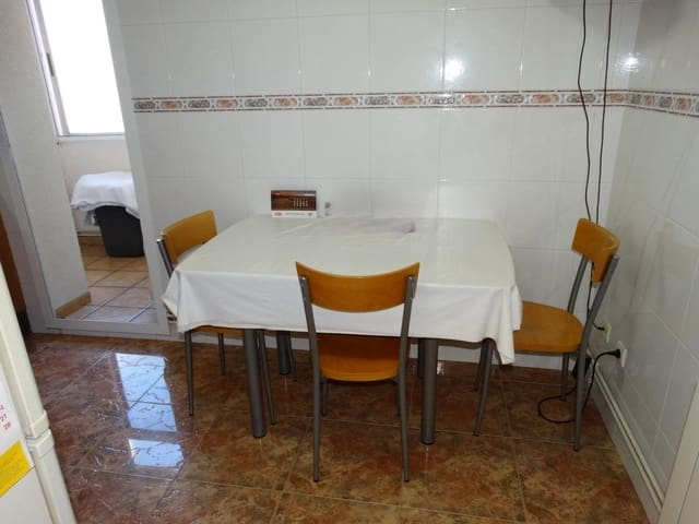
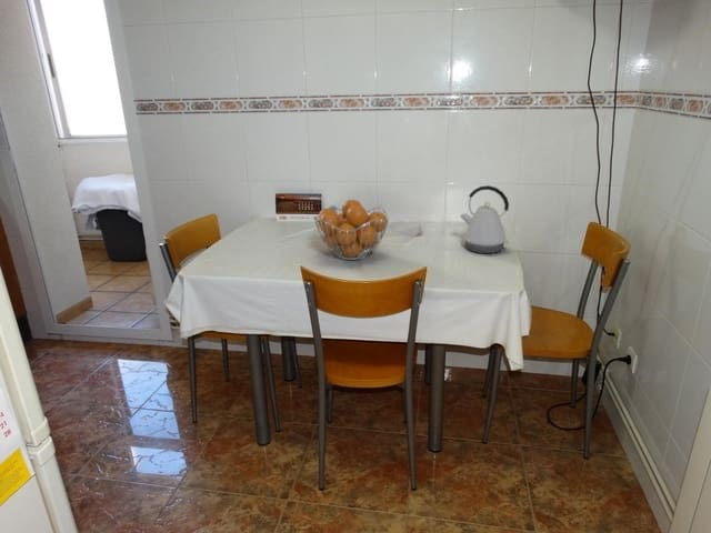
+ fruit basket (351, 229)
+ kettle (484, 218)
